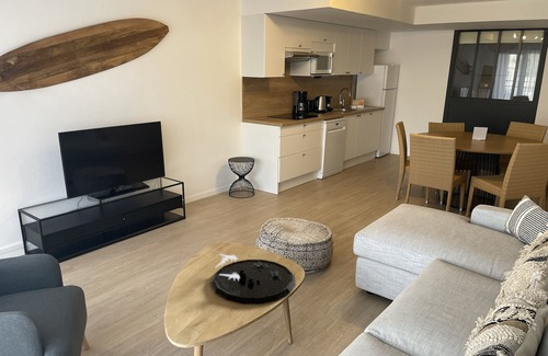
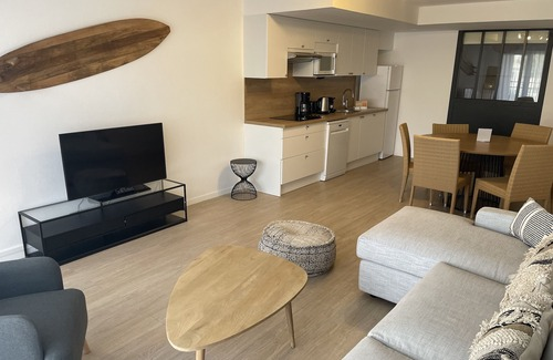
- decorative tray (253, 271)
